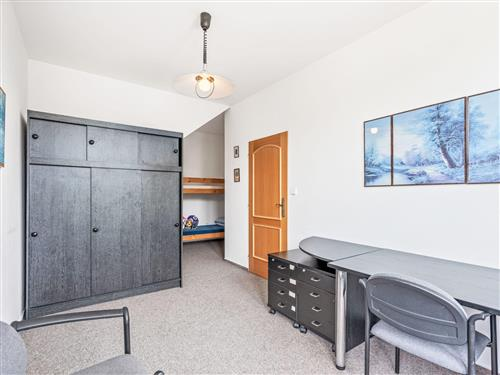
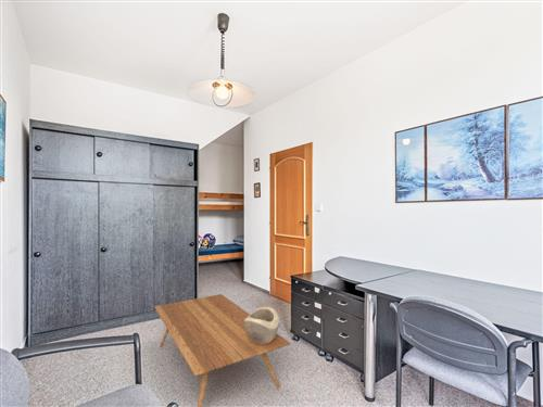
+ coffee table (212, 343)
+ decorative bowl (261, 326)
